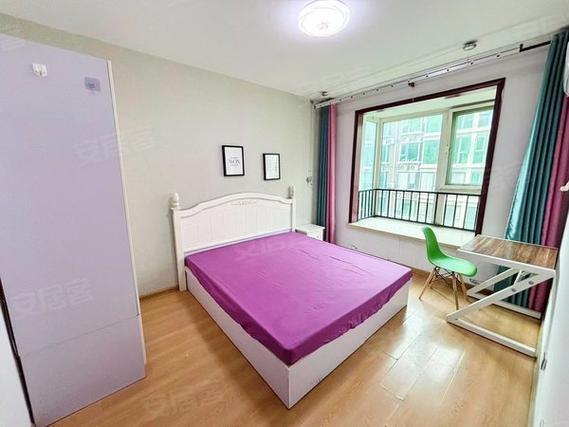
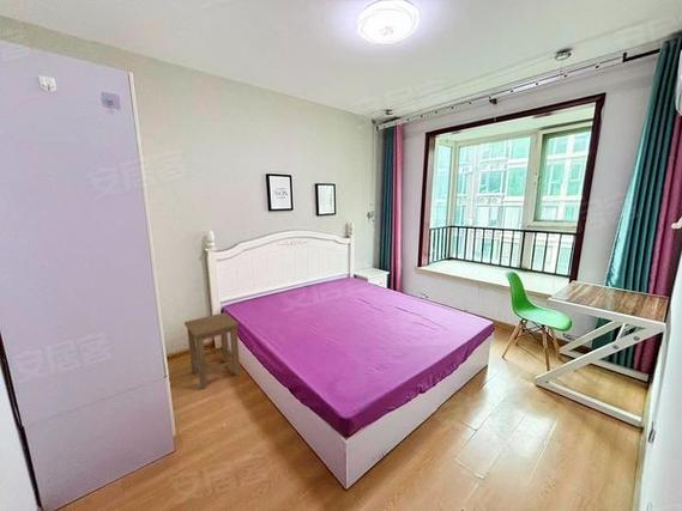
+ stool (215, 349)
